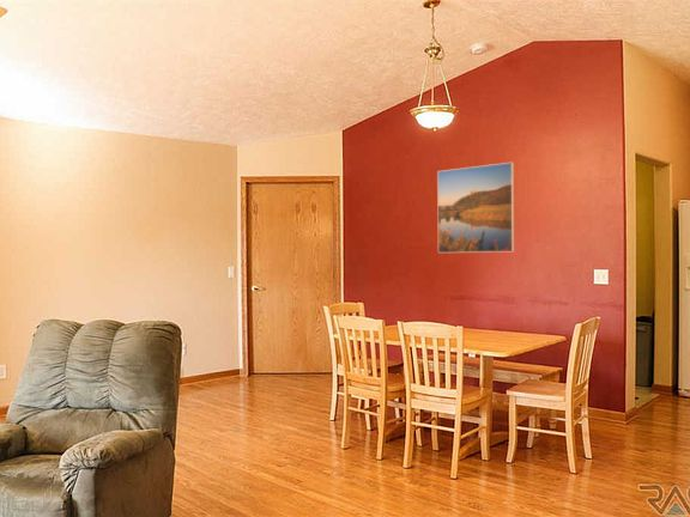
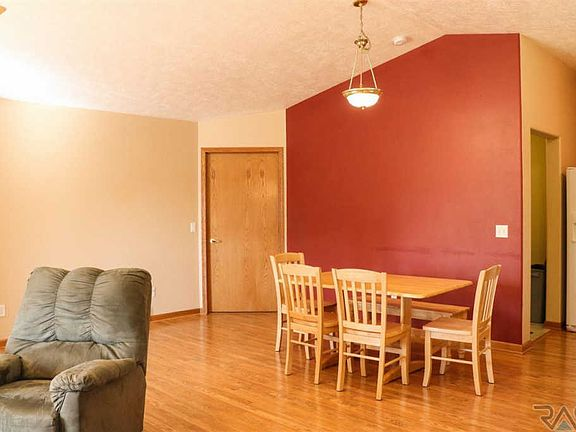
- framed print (473, 209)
